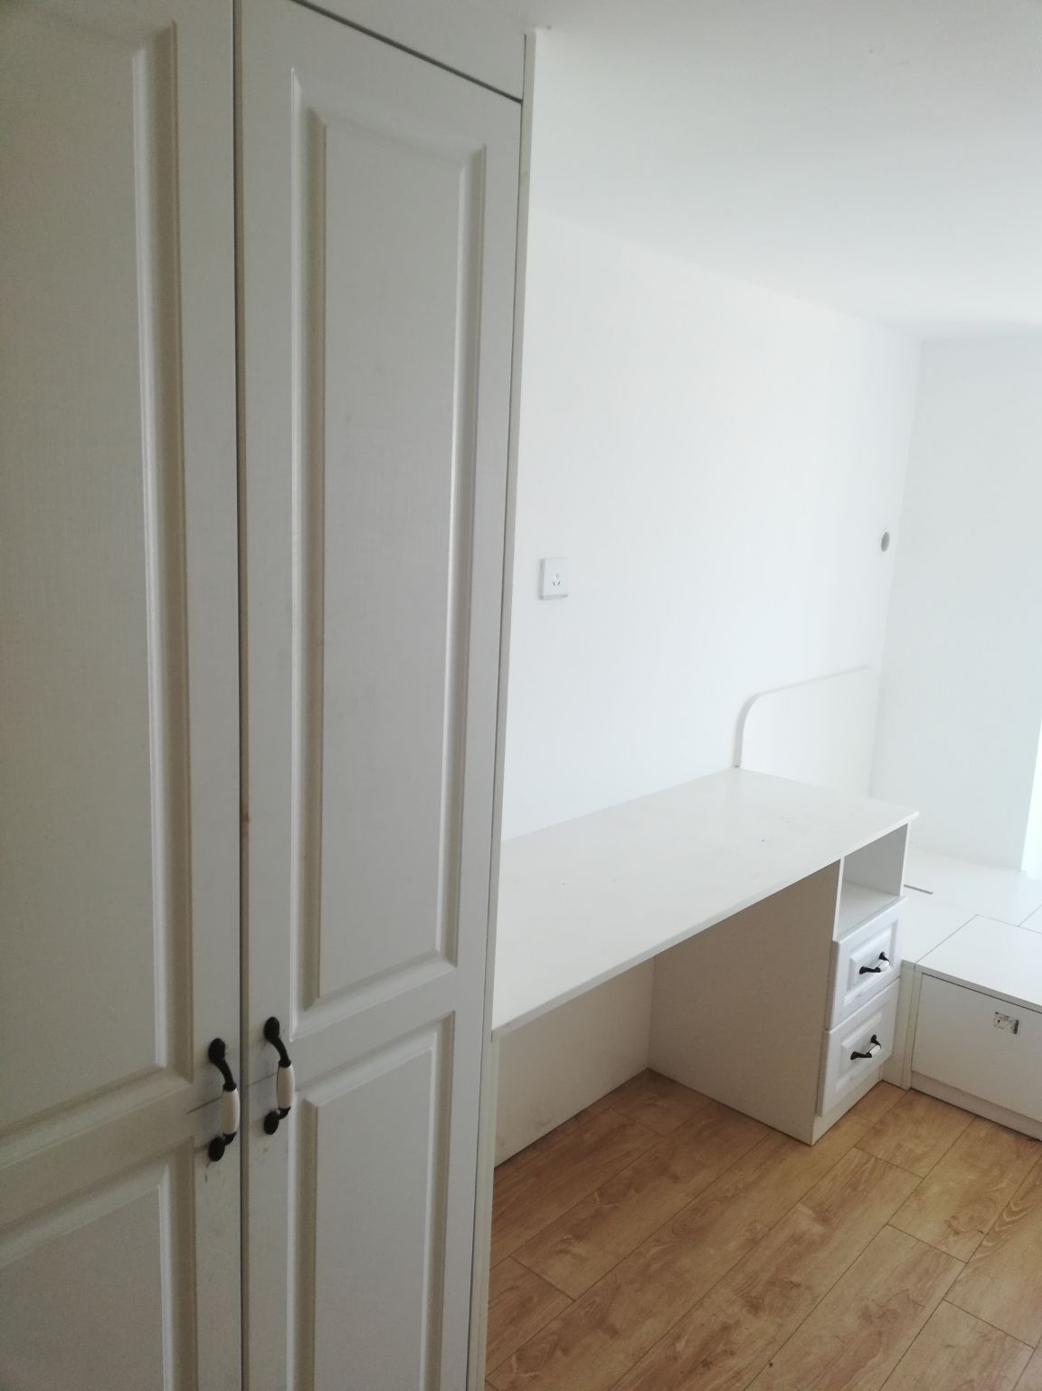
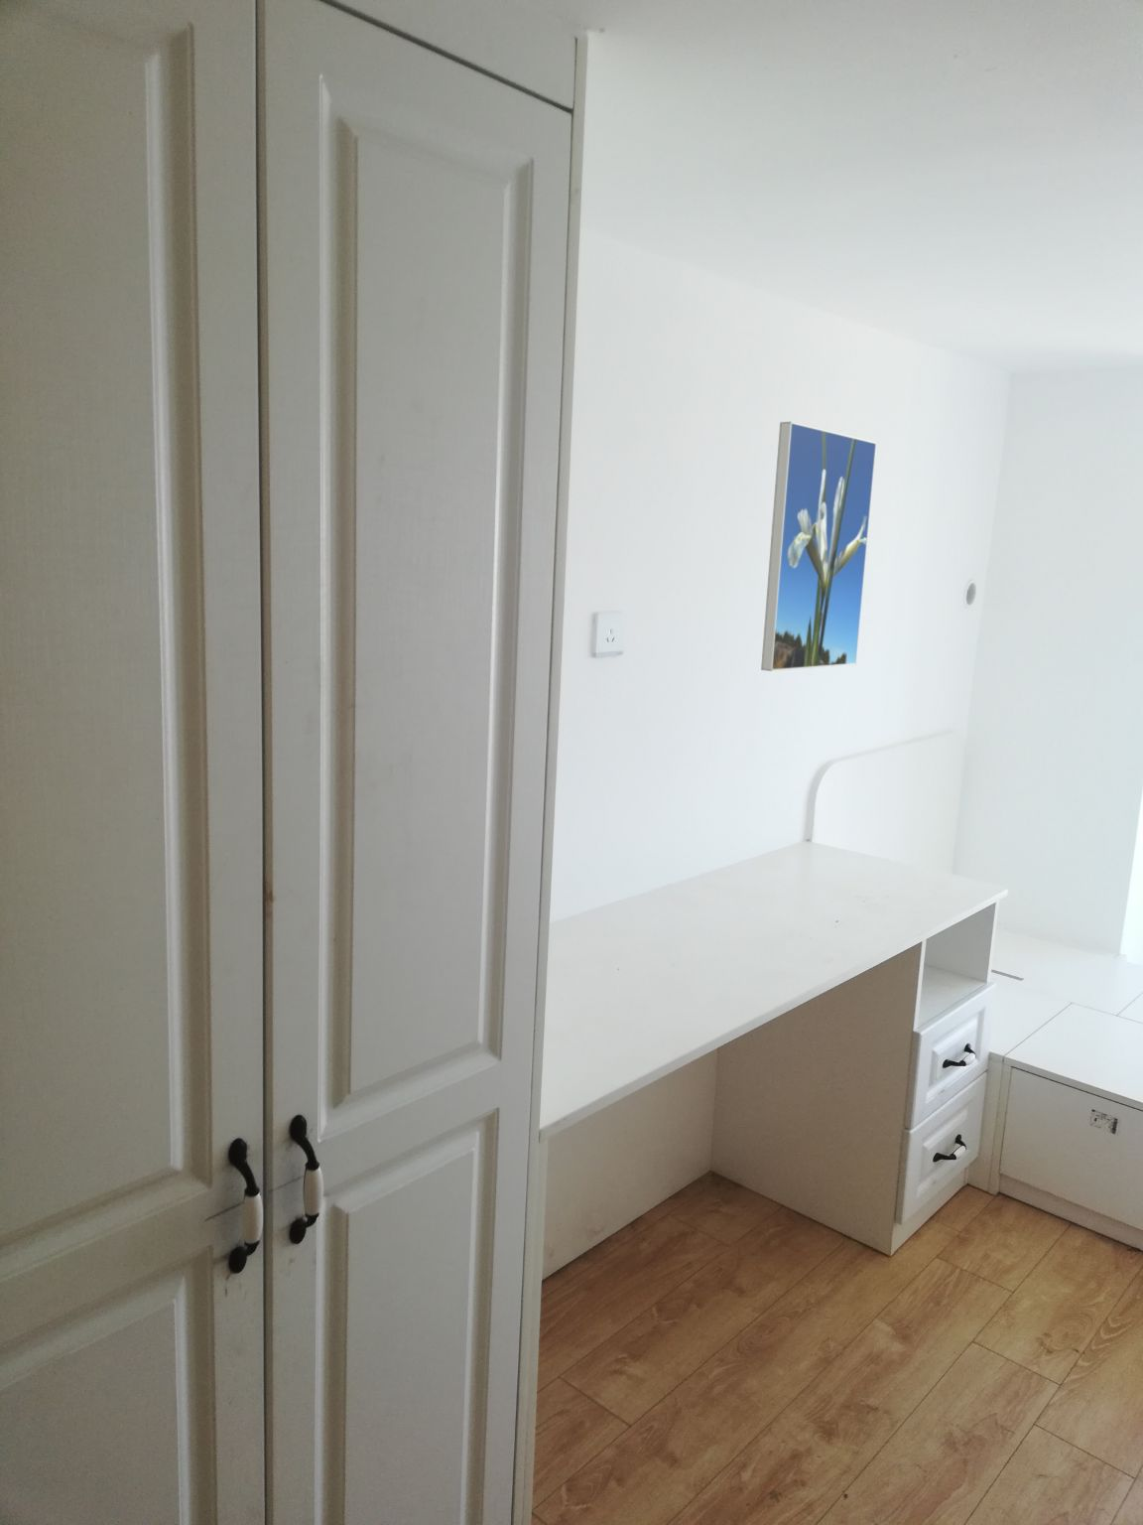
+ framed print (820, 552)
